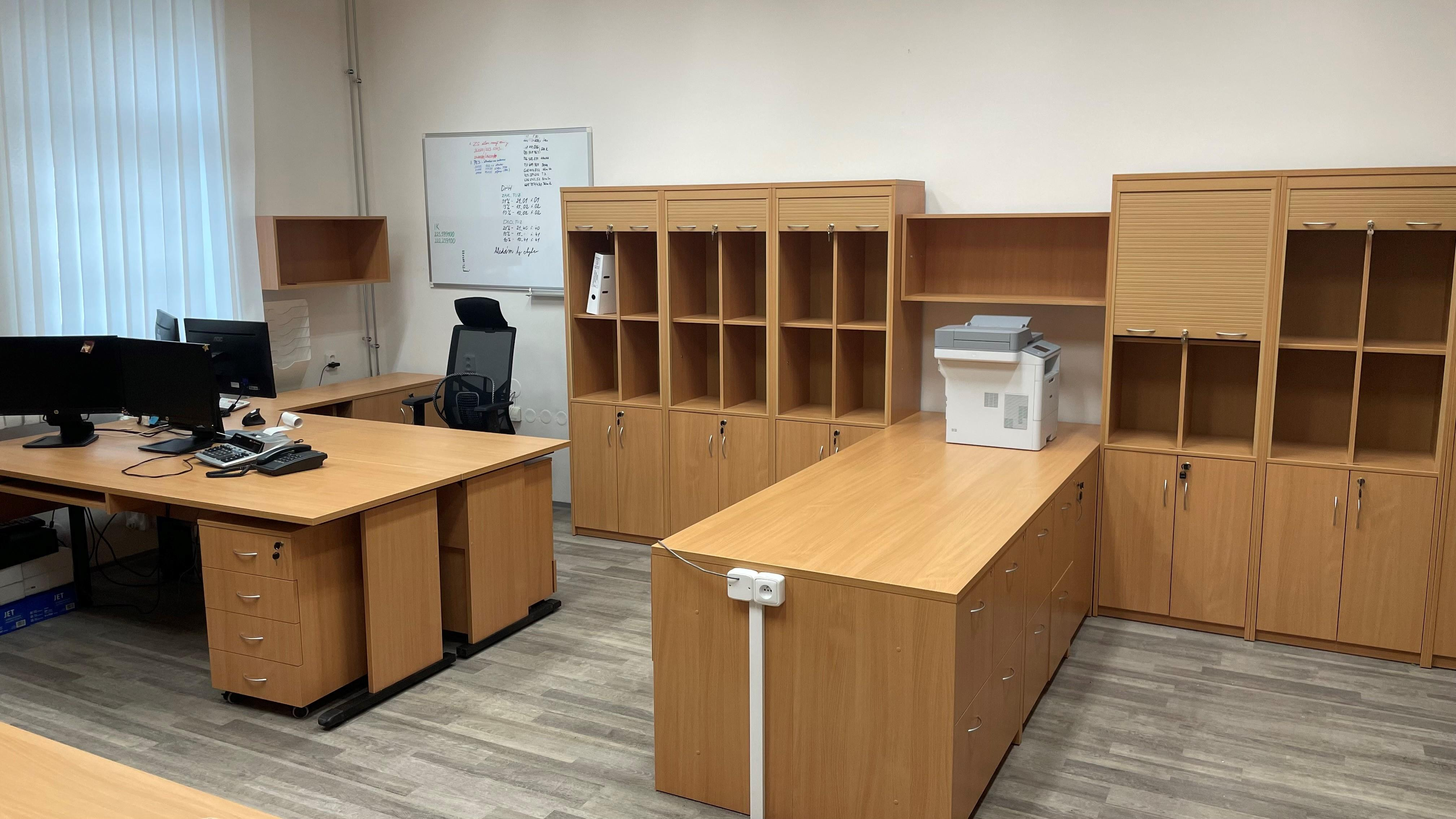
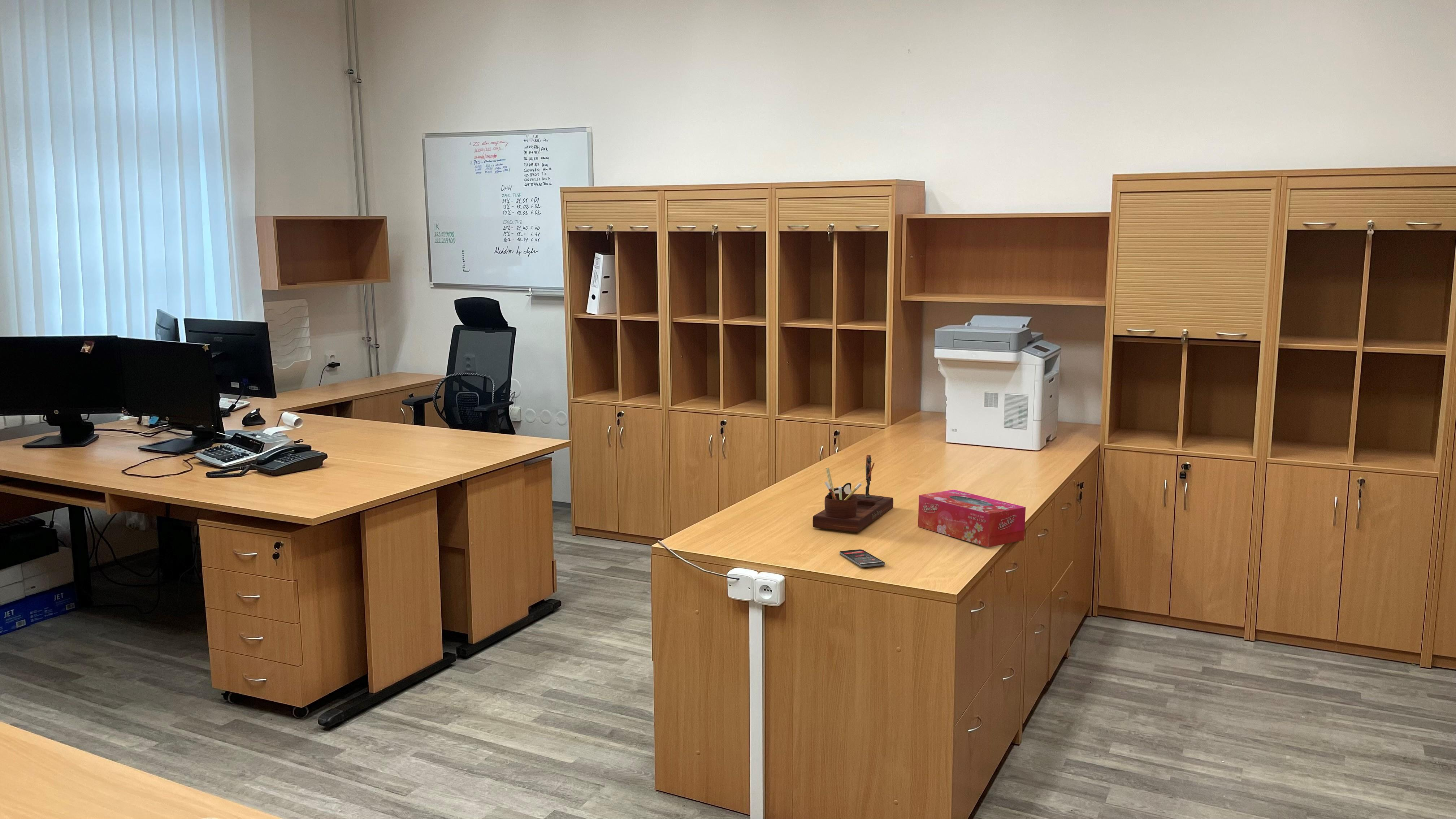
+ tissue box (970, 517)
+ smartphone (862, 558)
+ desk organizer (853, 490)
